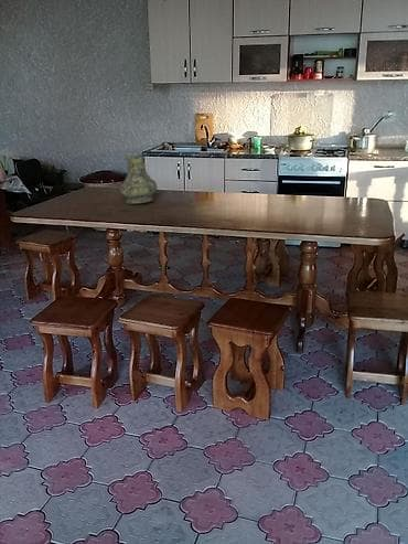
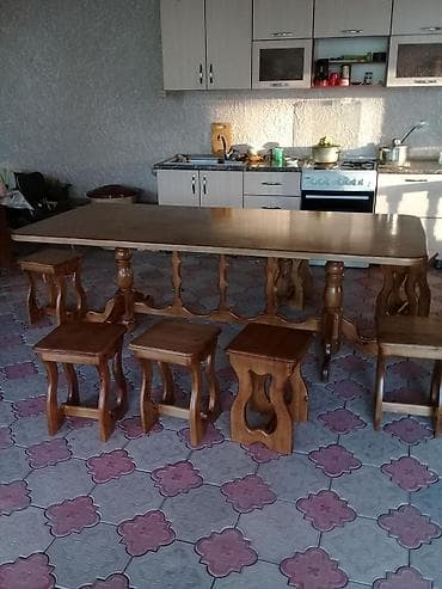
- vase (138, 179)
